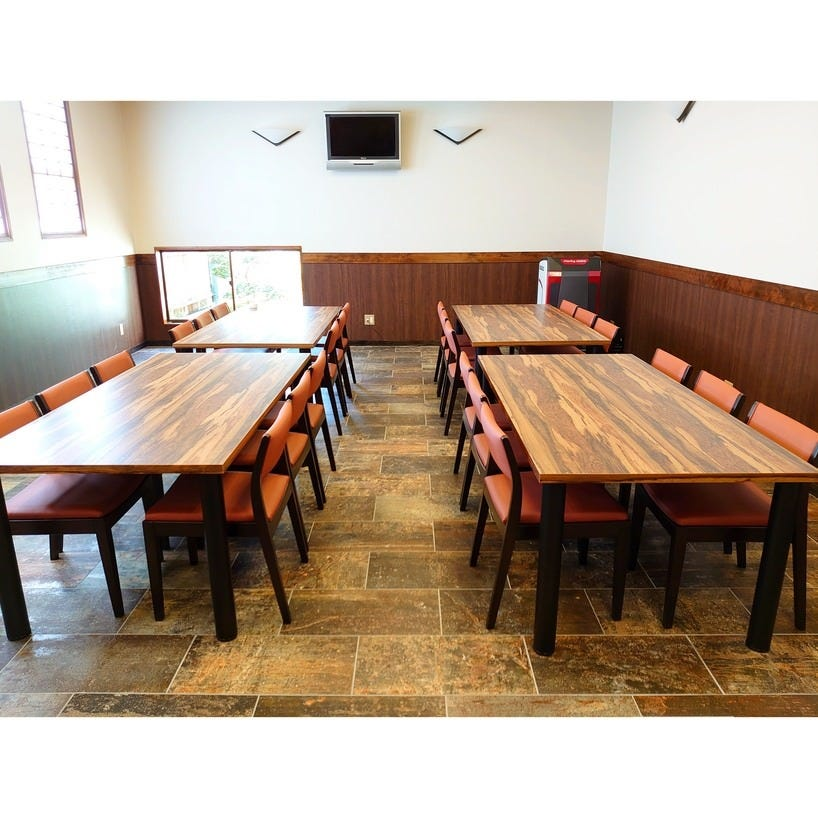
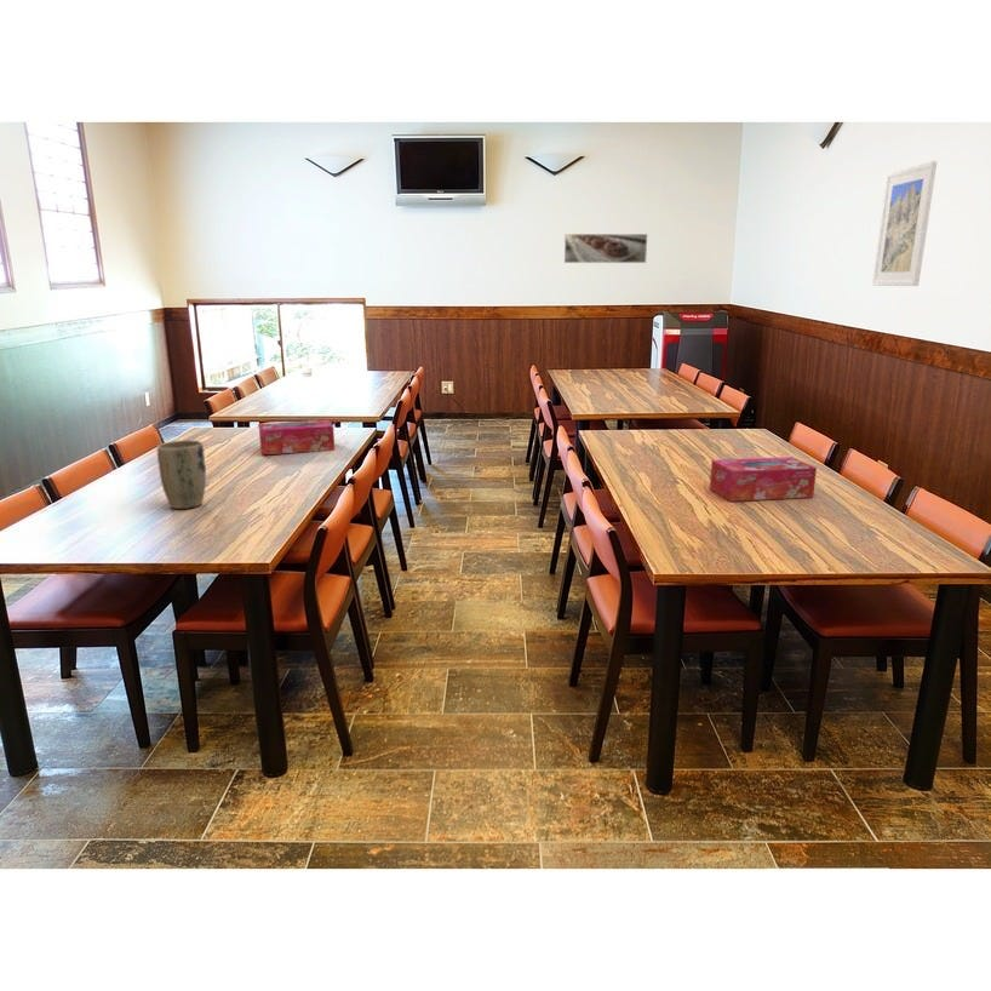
+ tissue box (296, 436)
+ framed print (605, 248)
+ tissue box (761, 477)
+ plant pot (183, 474)
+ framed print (901, 228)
